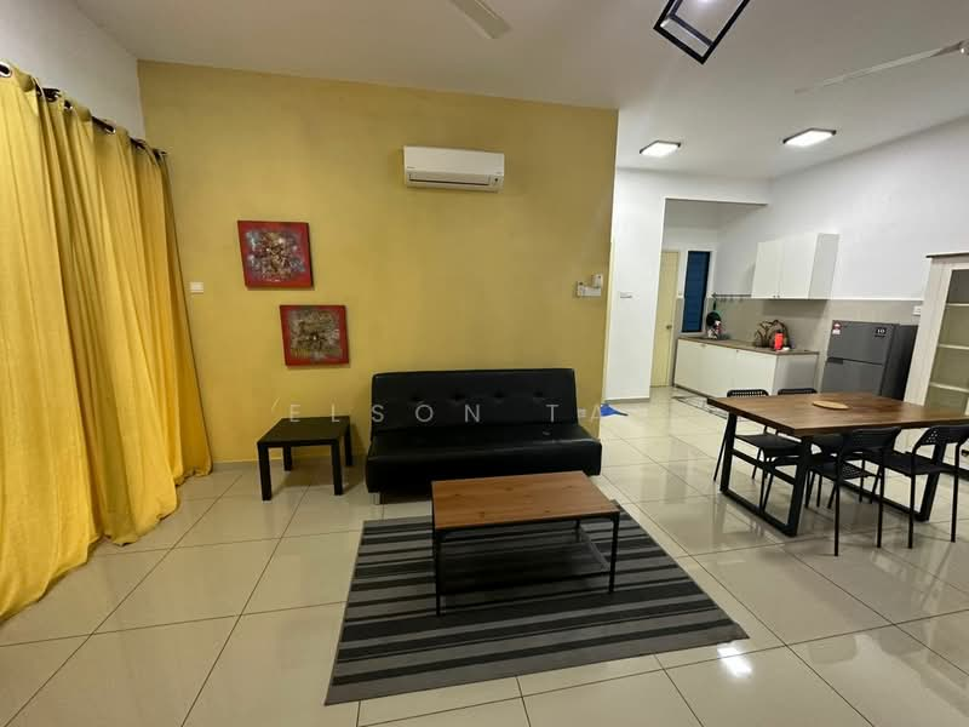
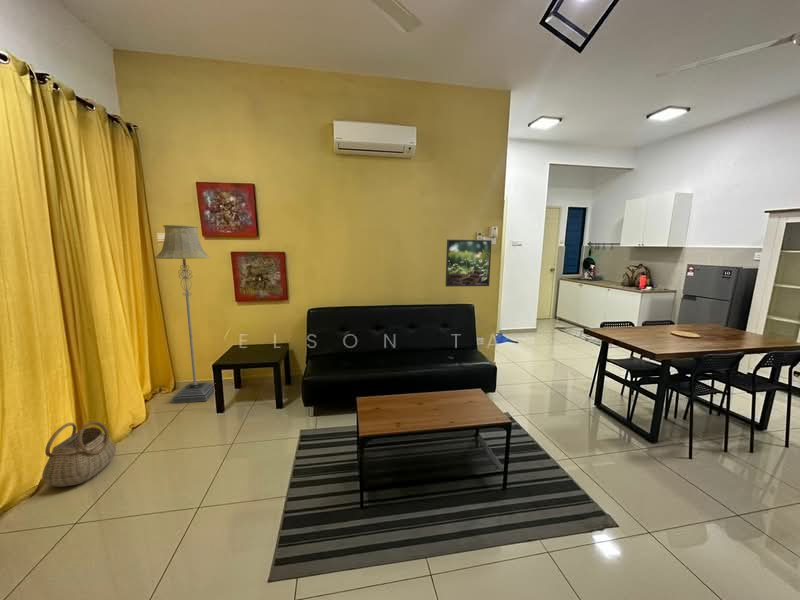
+ basket (79, 448)
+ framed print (468, 263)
+ floor lamp (188, 314)
